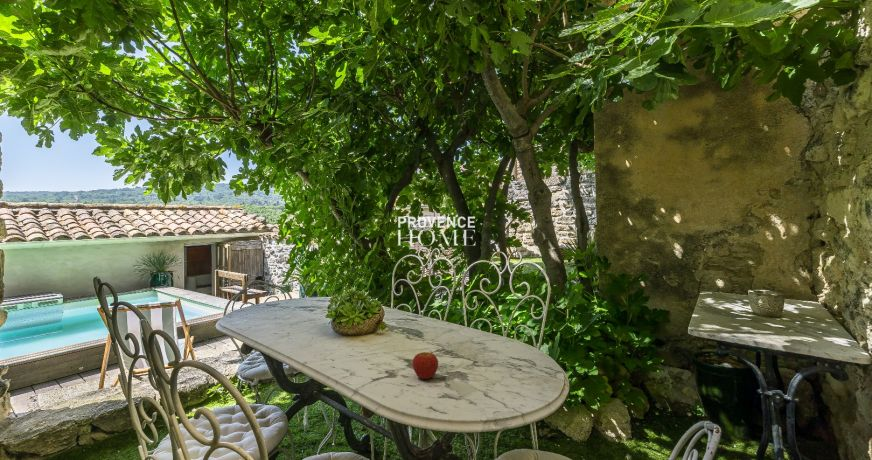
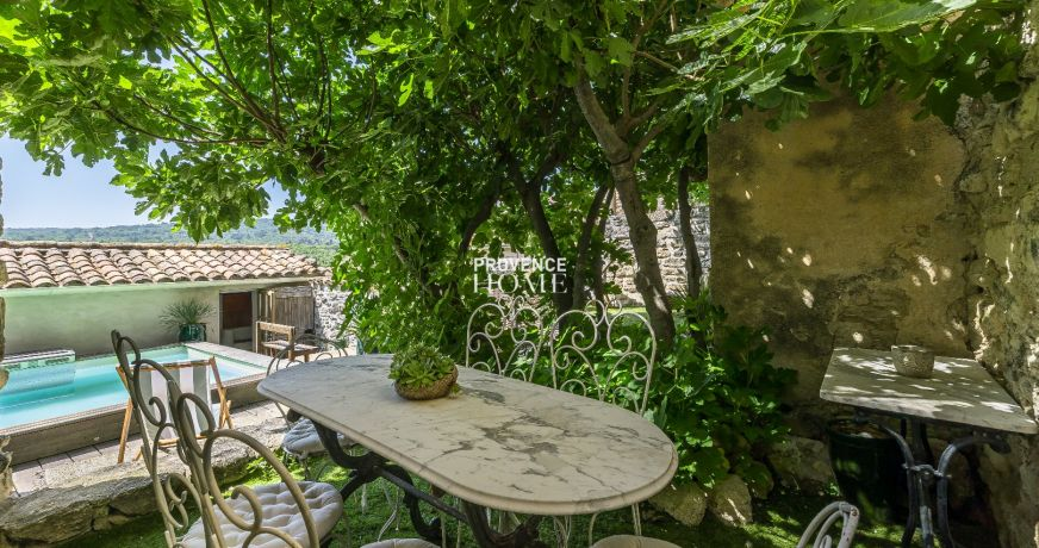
- apple (425, 364)
